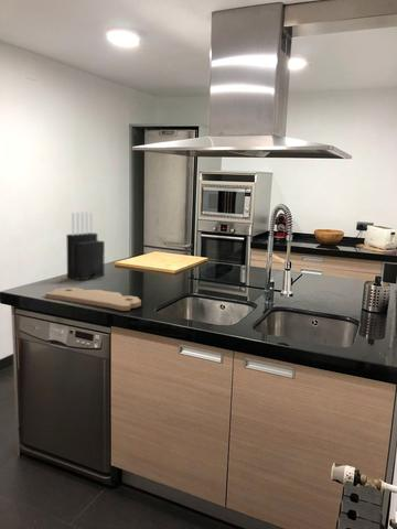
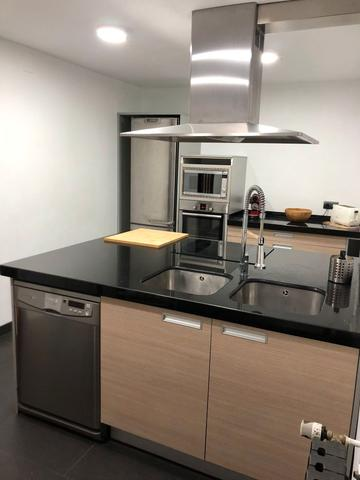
- knife block (87, 245)
- cutting board (96, 296)
